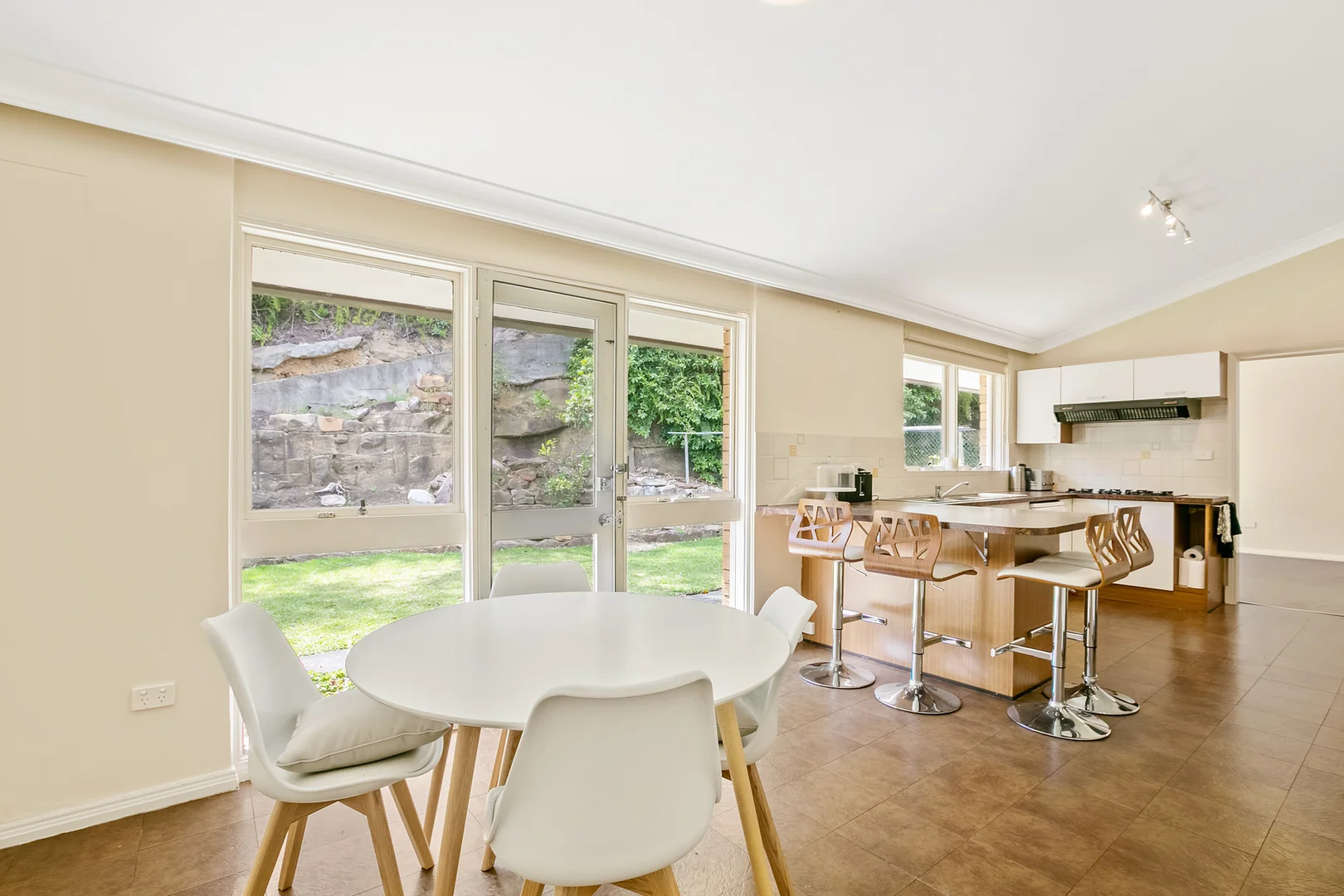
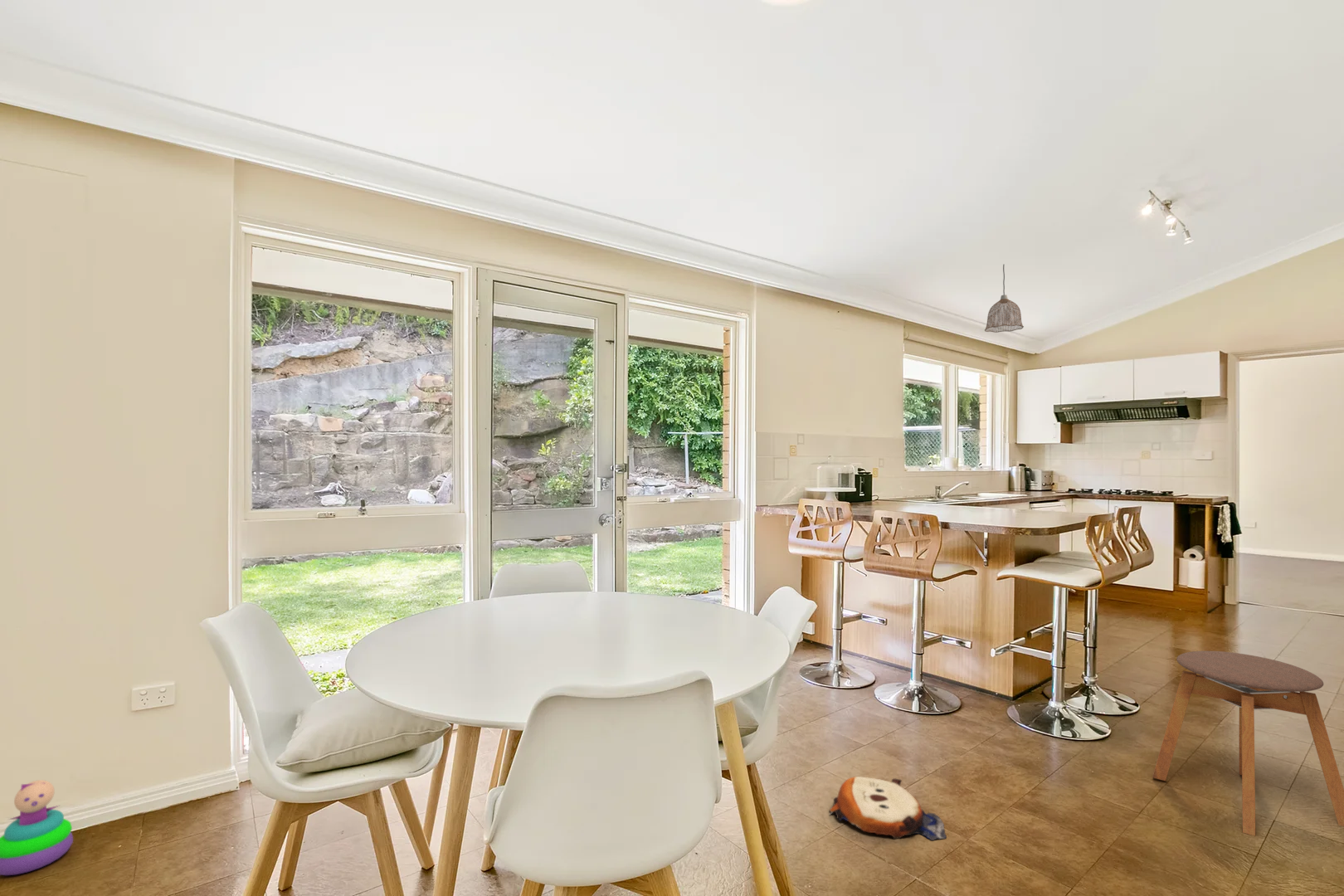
+ plush toy (885, 806)
+ stool (1246, 731)
+ stacking toy (32, 820)
+ pendant lamp (1004, 296)
